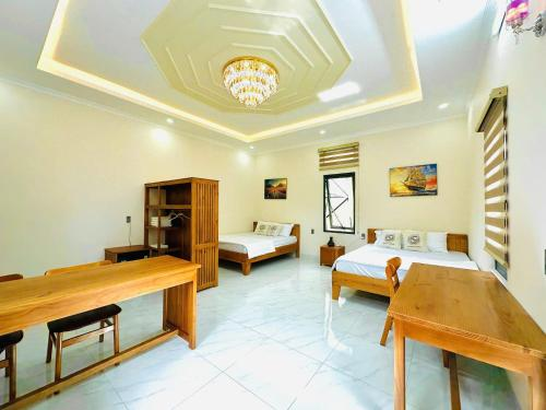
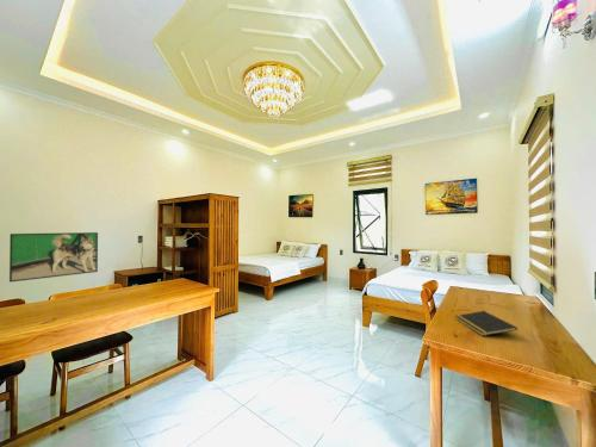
+ notepad (483, 322)
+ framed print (57, 254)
